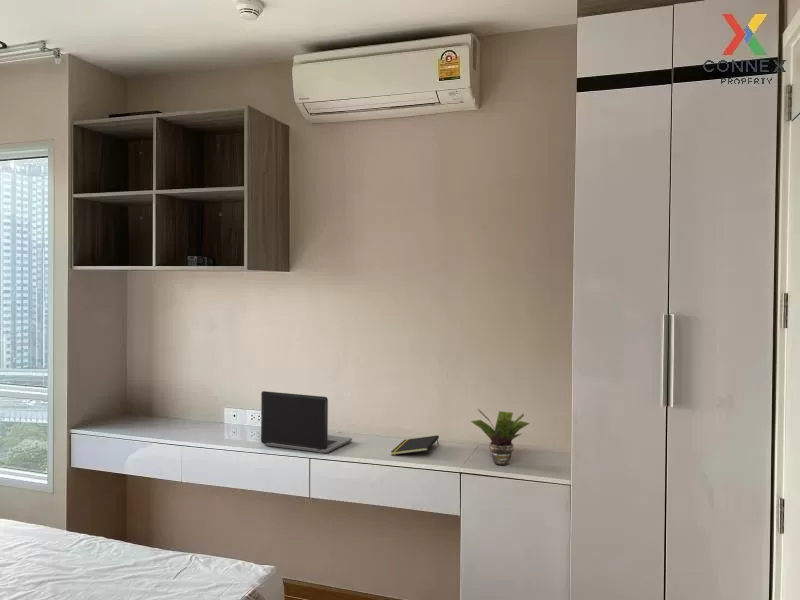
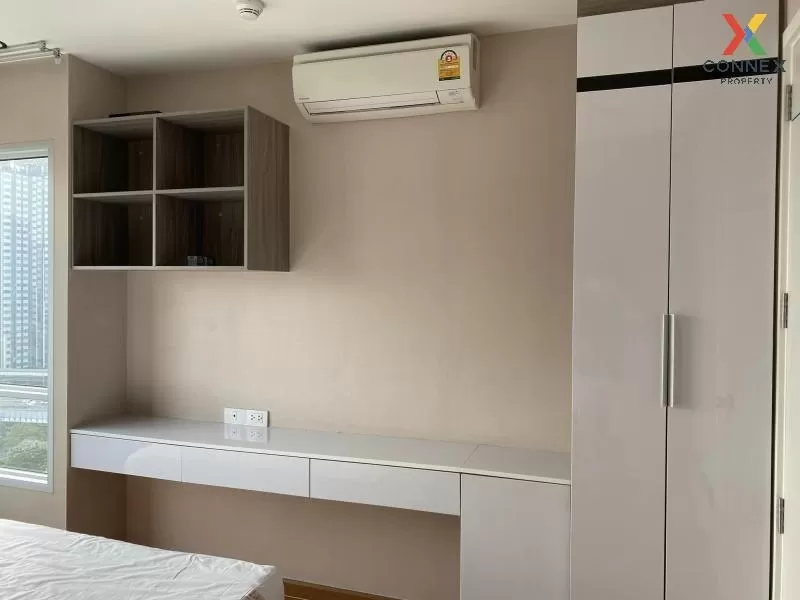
- notepad (415, 444)
- potted plant (501, 437)
- laptop computer (307, 417)
